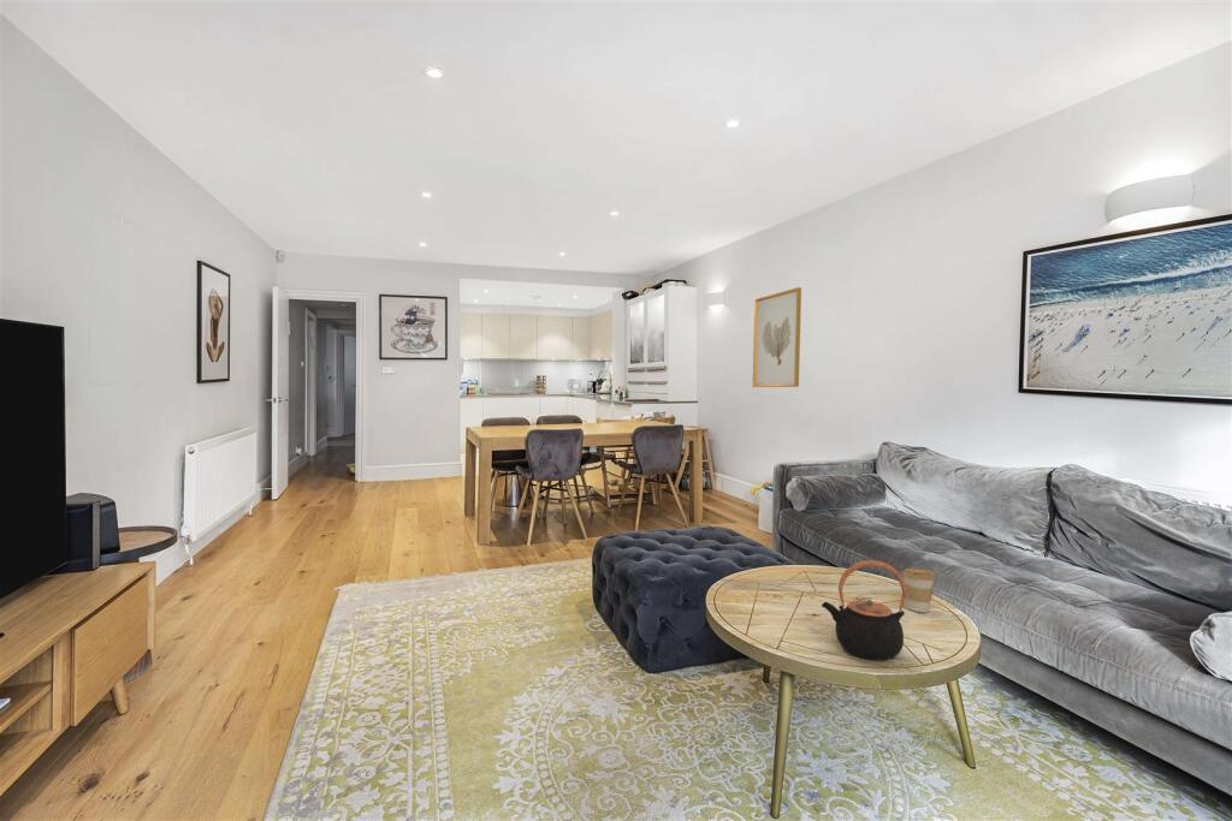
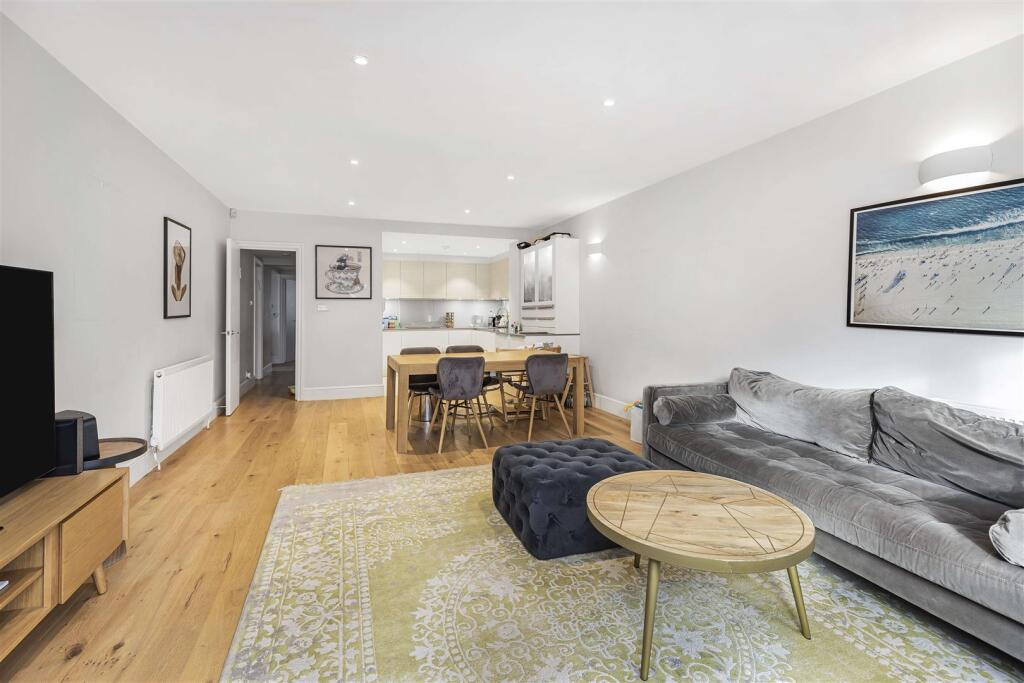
- coffee cup (918, 588)
- teapot (863, 603)
- wall art (775, 340)
